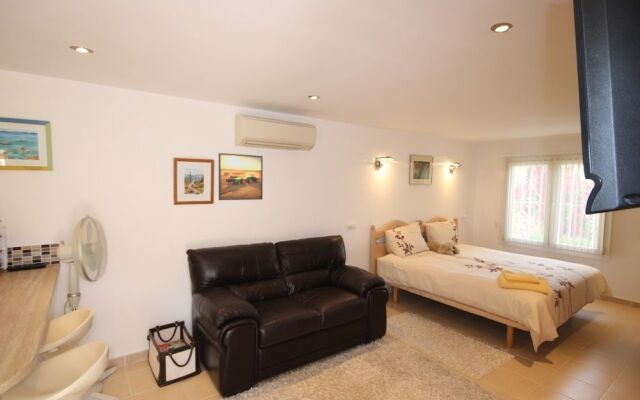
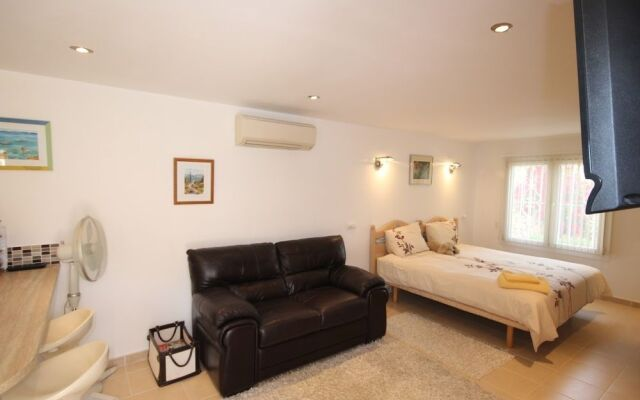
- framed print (241, 177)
